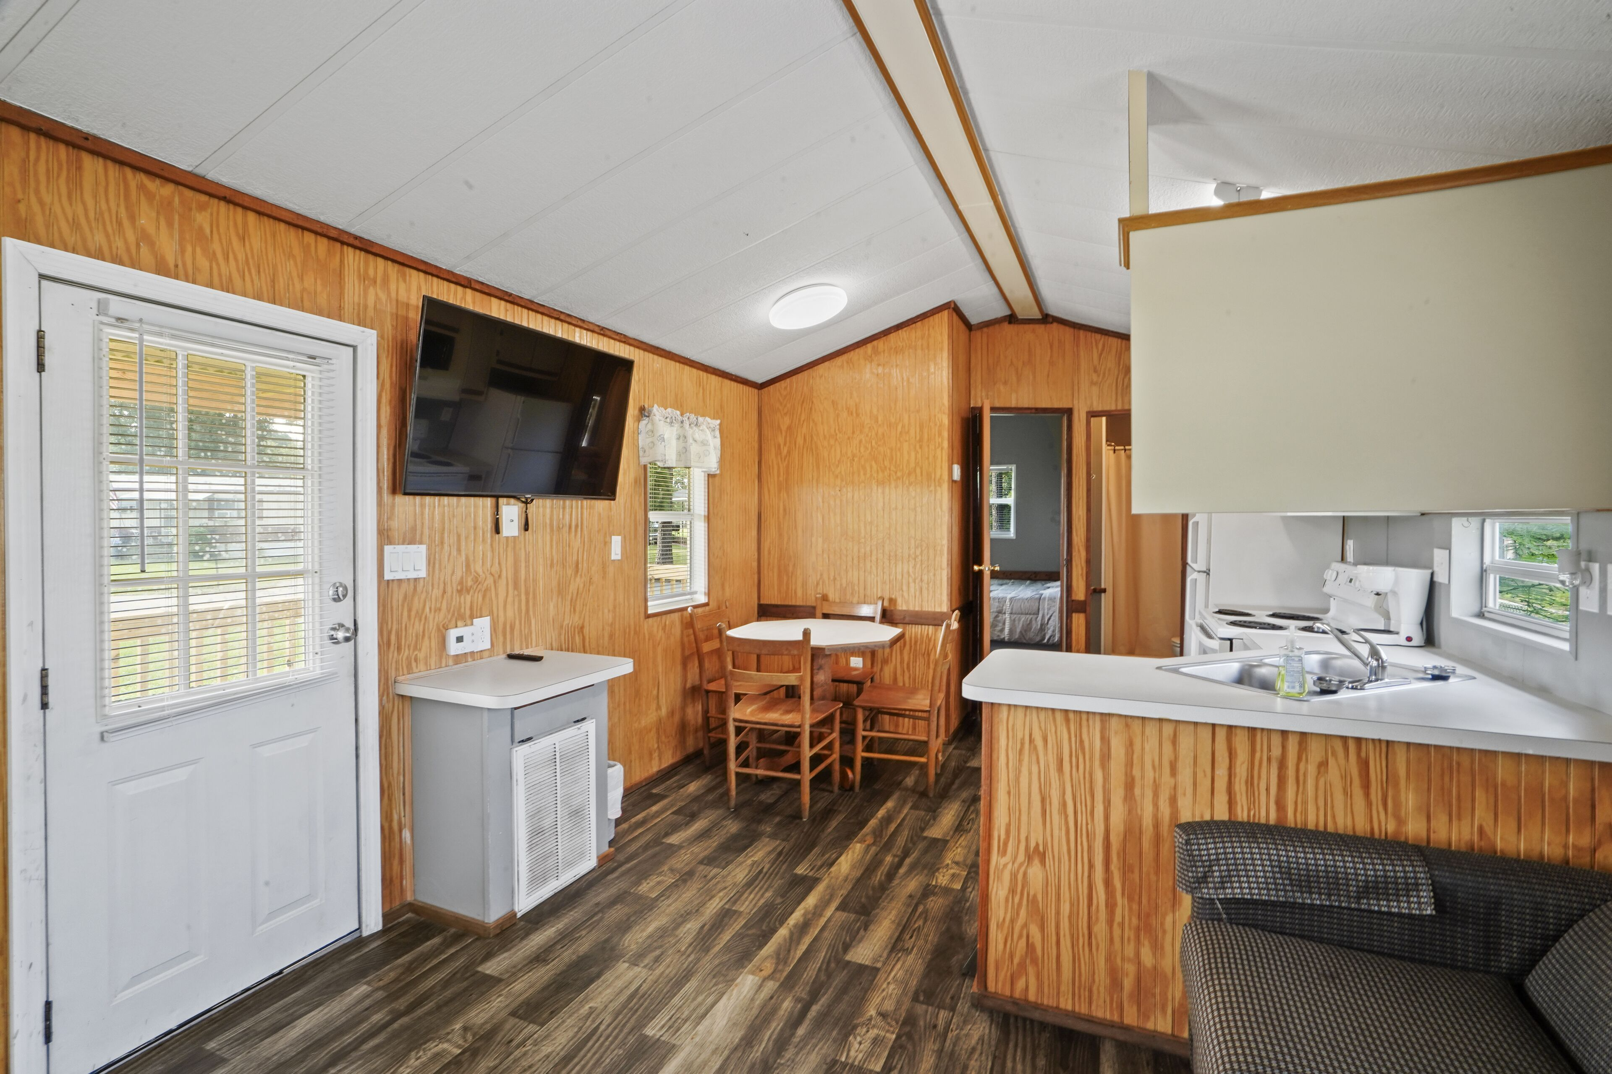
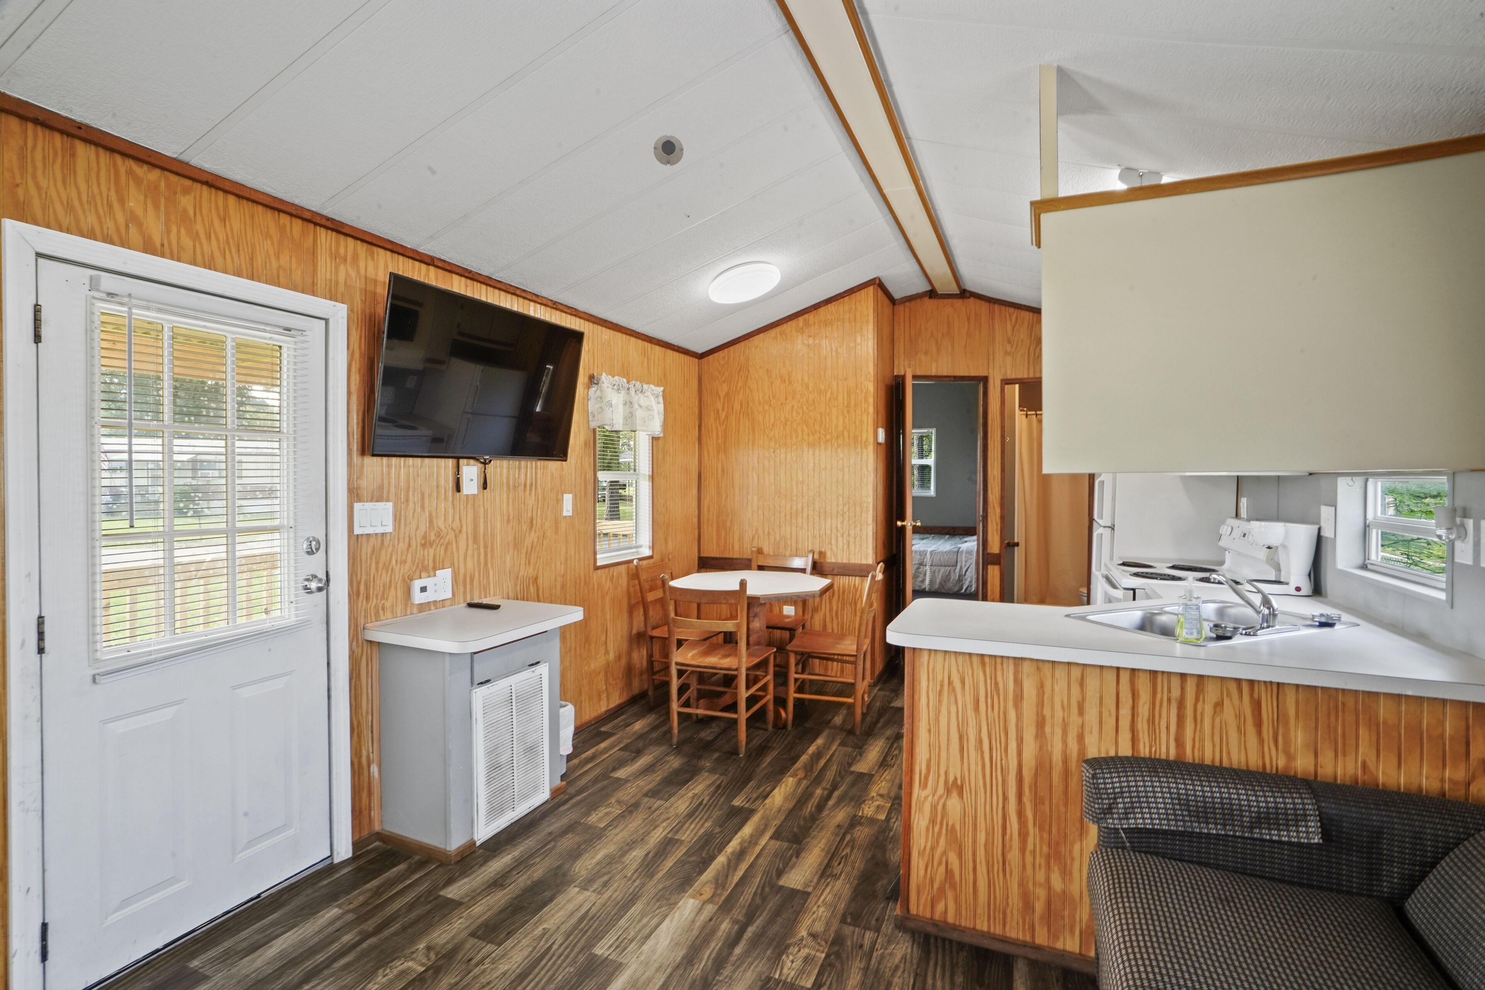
+ smoke detector (668, 149)
